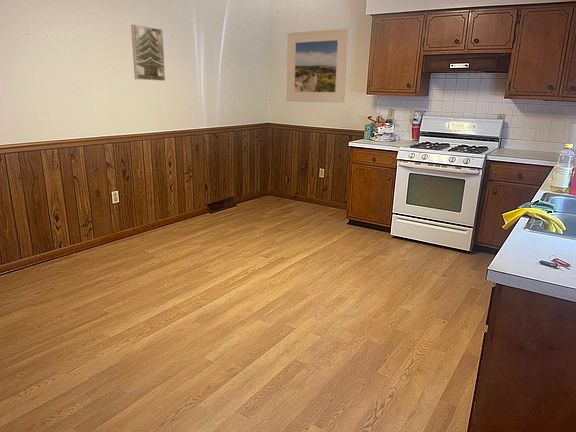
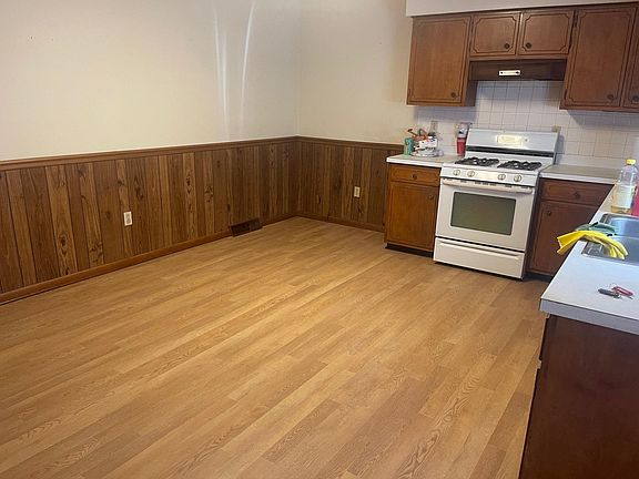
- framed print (148, 54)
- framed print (315, 67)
